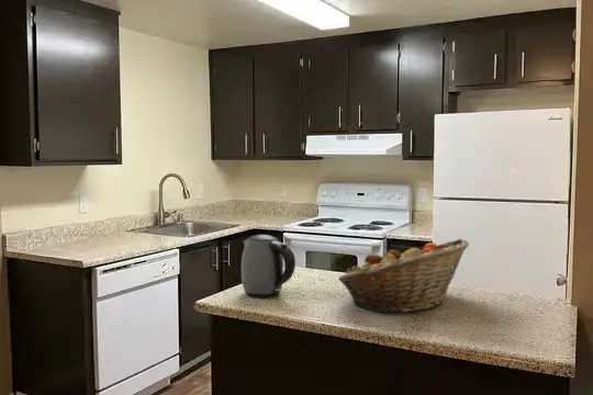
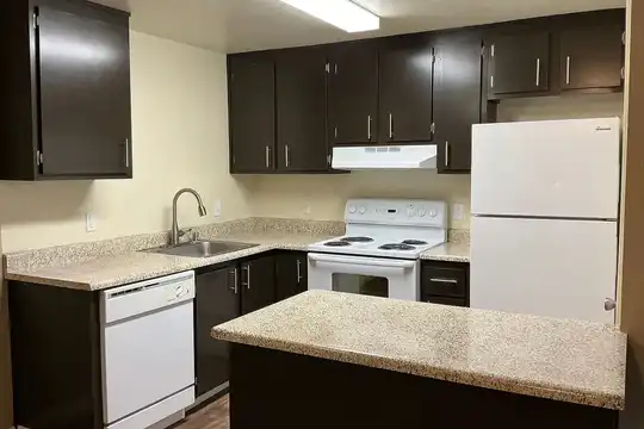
- fruit basket (404, 270)
- kettle (267, 264)
